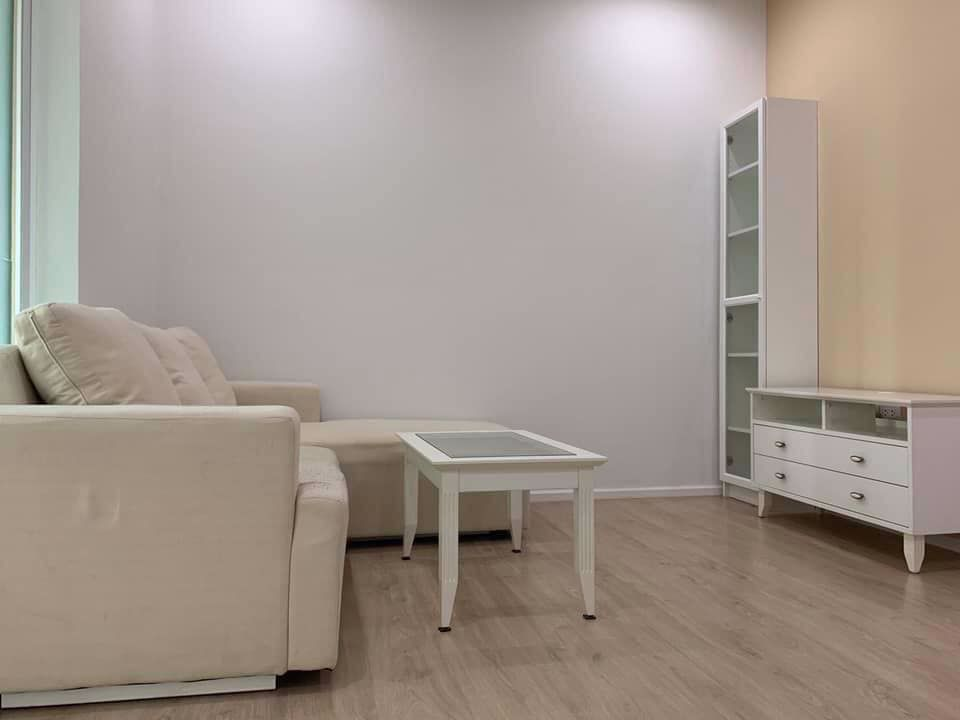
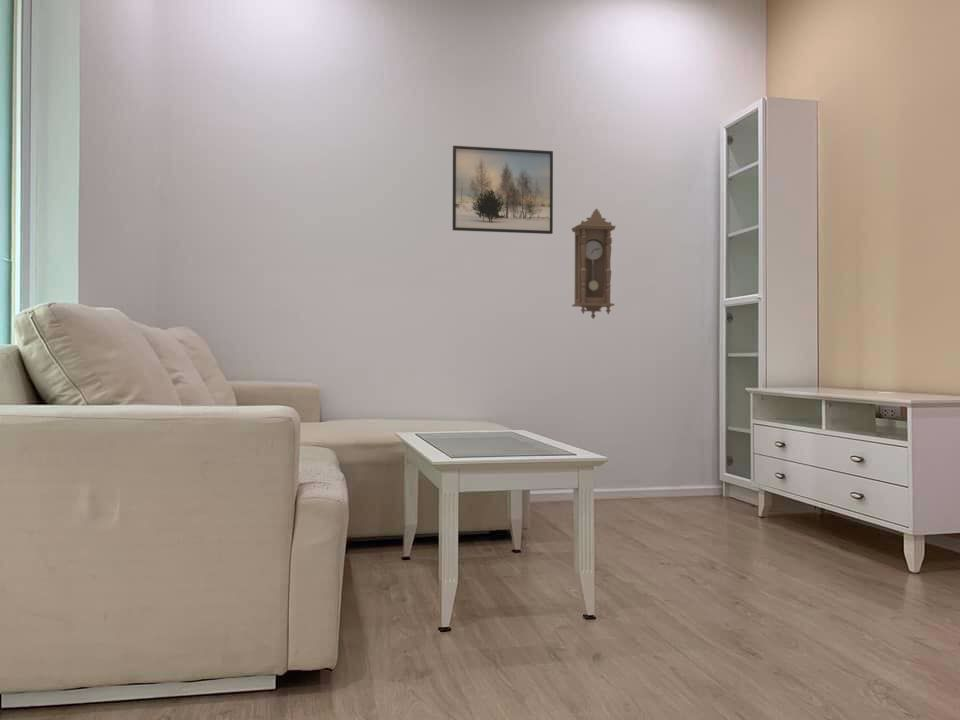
+ pendulum clock (593, 264)
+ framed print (503, 190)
